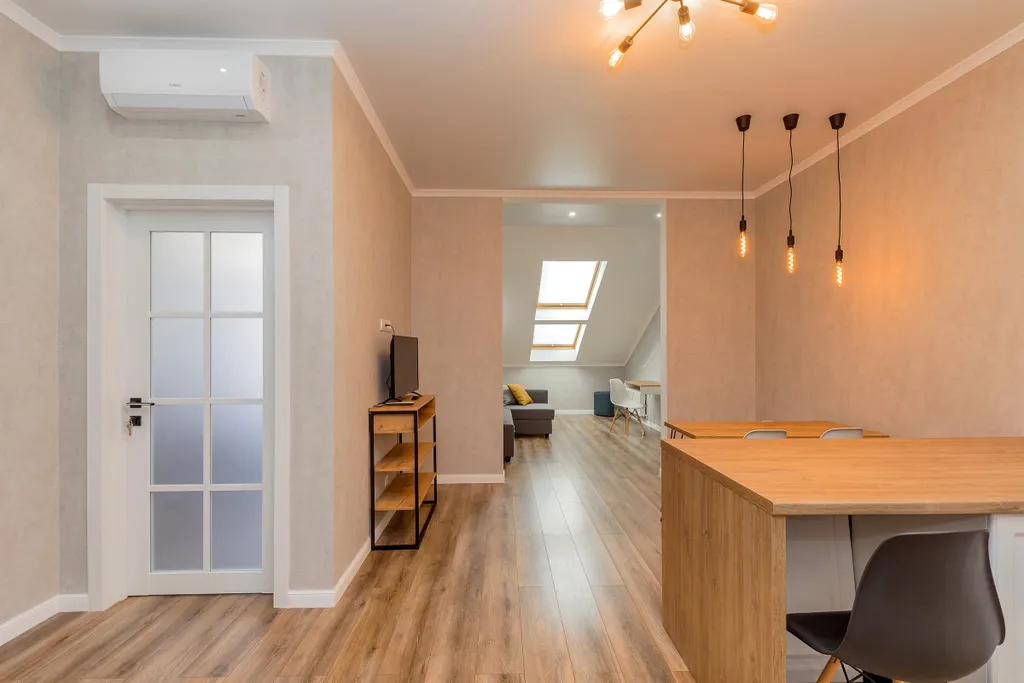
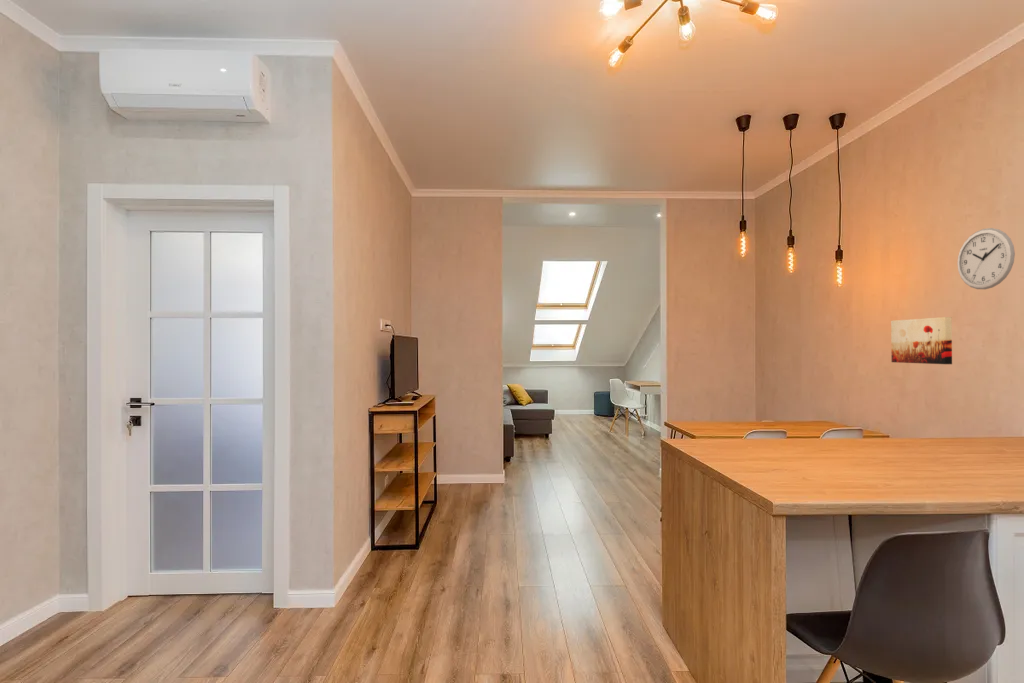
+ wall art (919, 341)
+ wall clock (983, 259)
